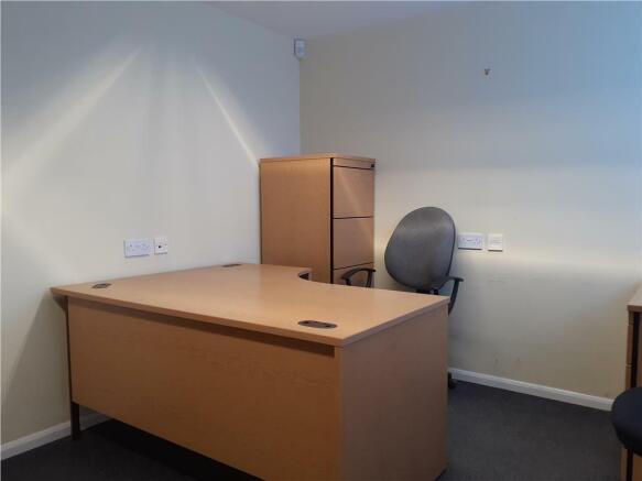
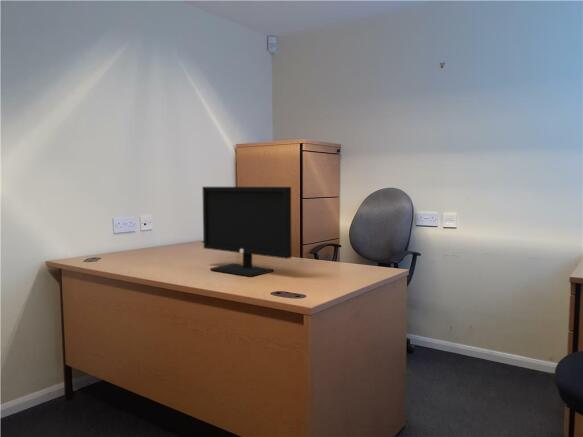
+ monitor (240, 229)
